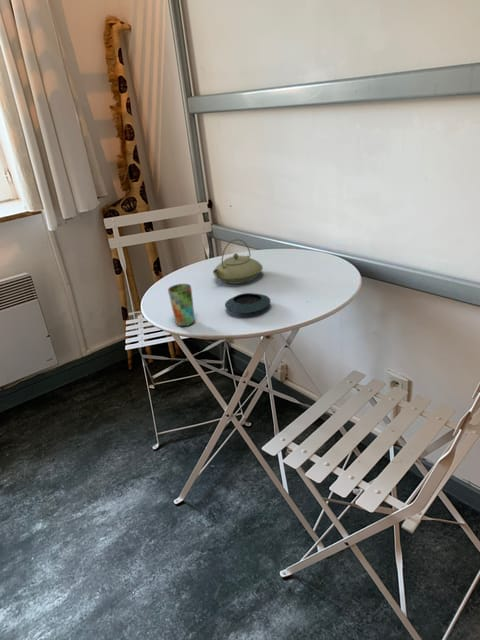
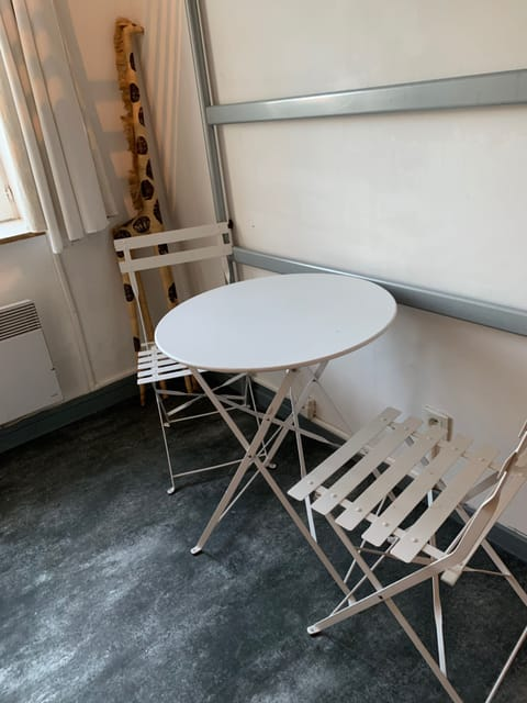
- cup (182, 305)
- saucer (247, 301)
- teapot (234, 260)
